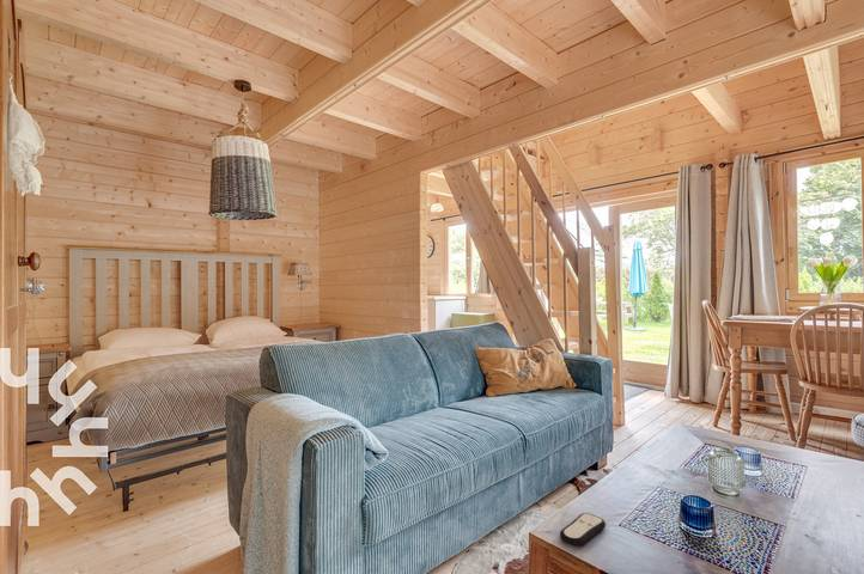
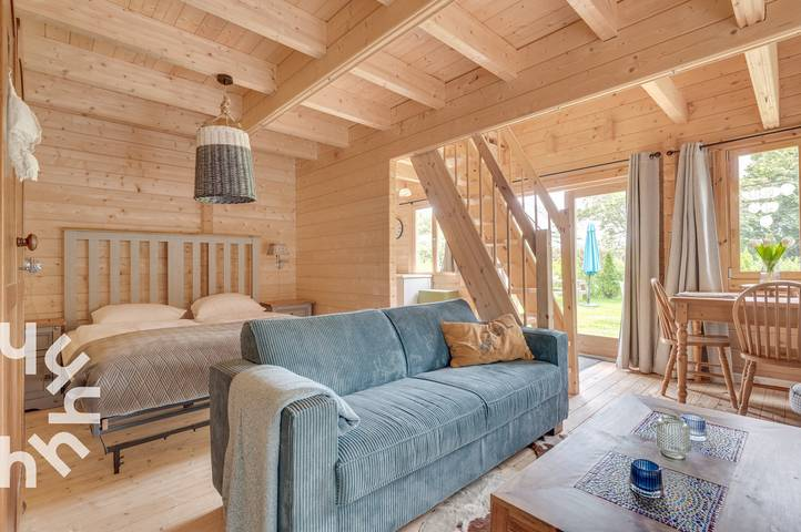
- remote control (582, 529)
